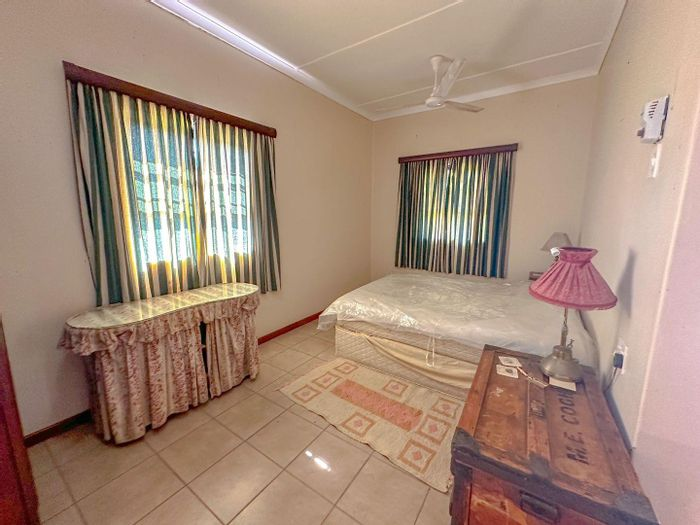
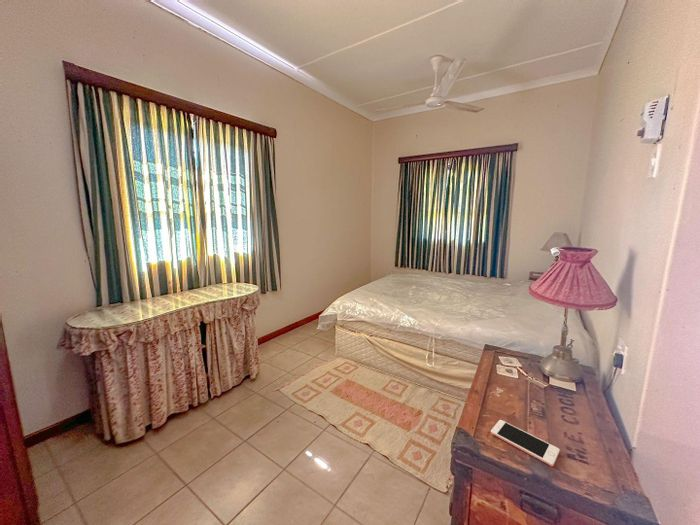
+ cell phone (523, 440)
